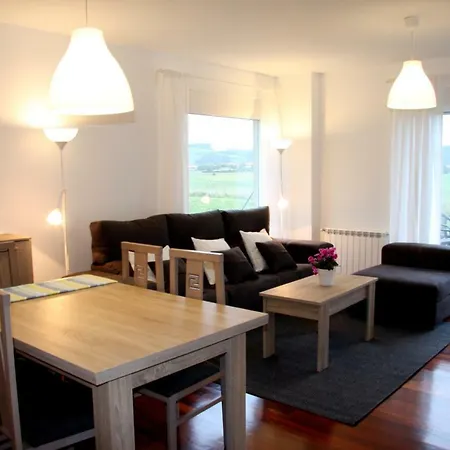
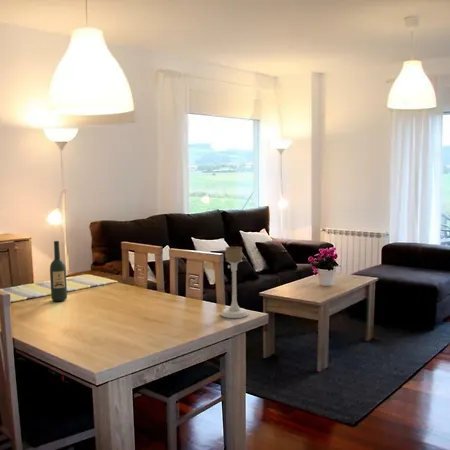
+ candle holder (234, 281)
+ wine bottle (57, 270)
